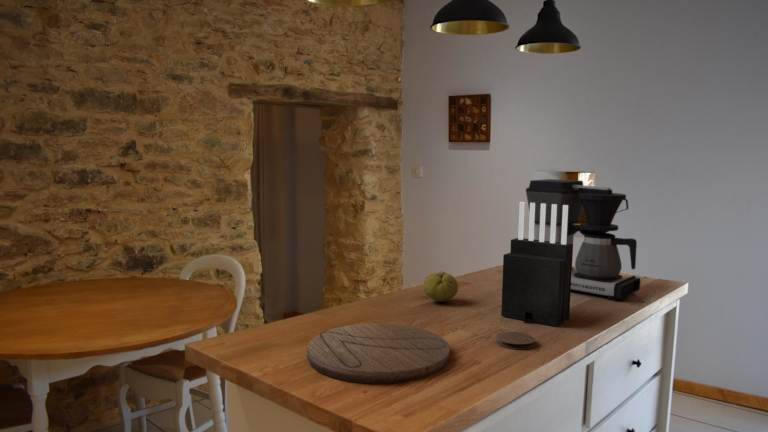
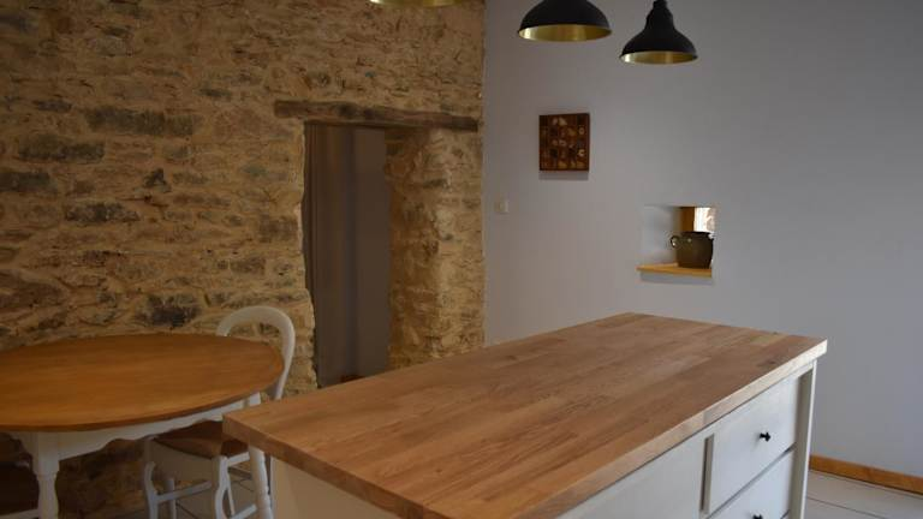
- fruit (440, 287)
- cutting board (378, 350)
- coffee maker (582, 234)
- coaster (515, 340)
- knife block (536, 262)
